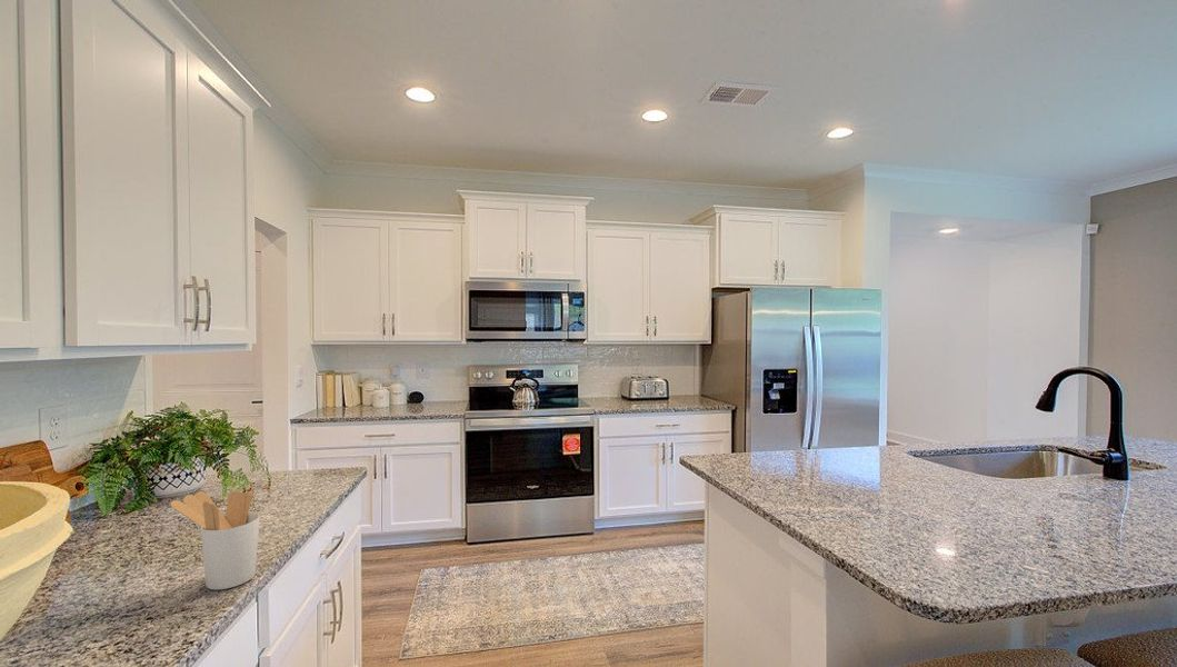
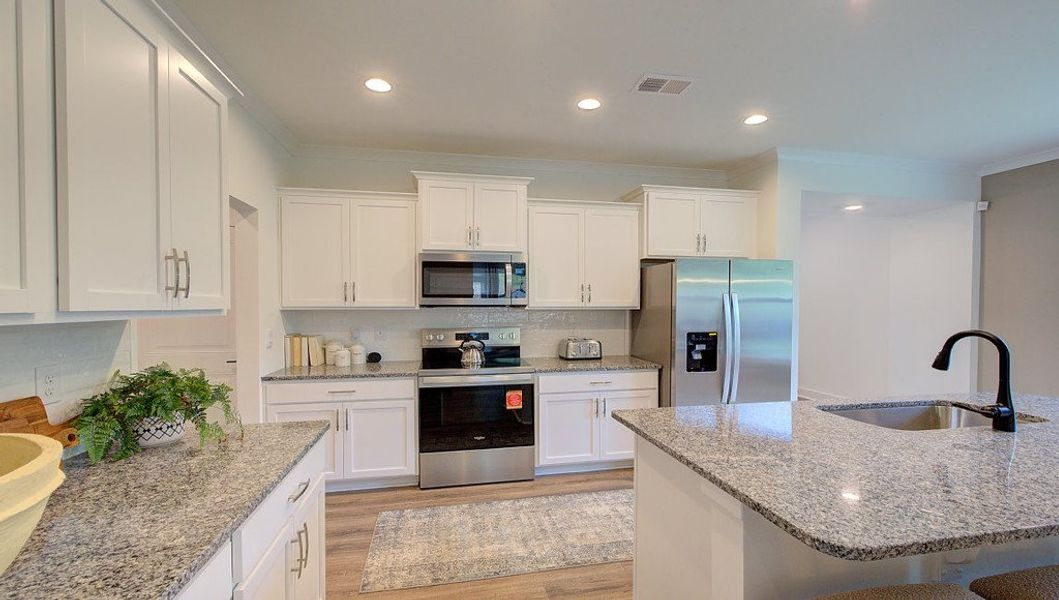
- utensil holder (218, 535)
